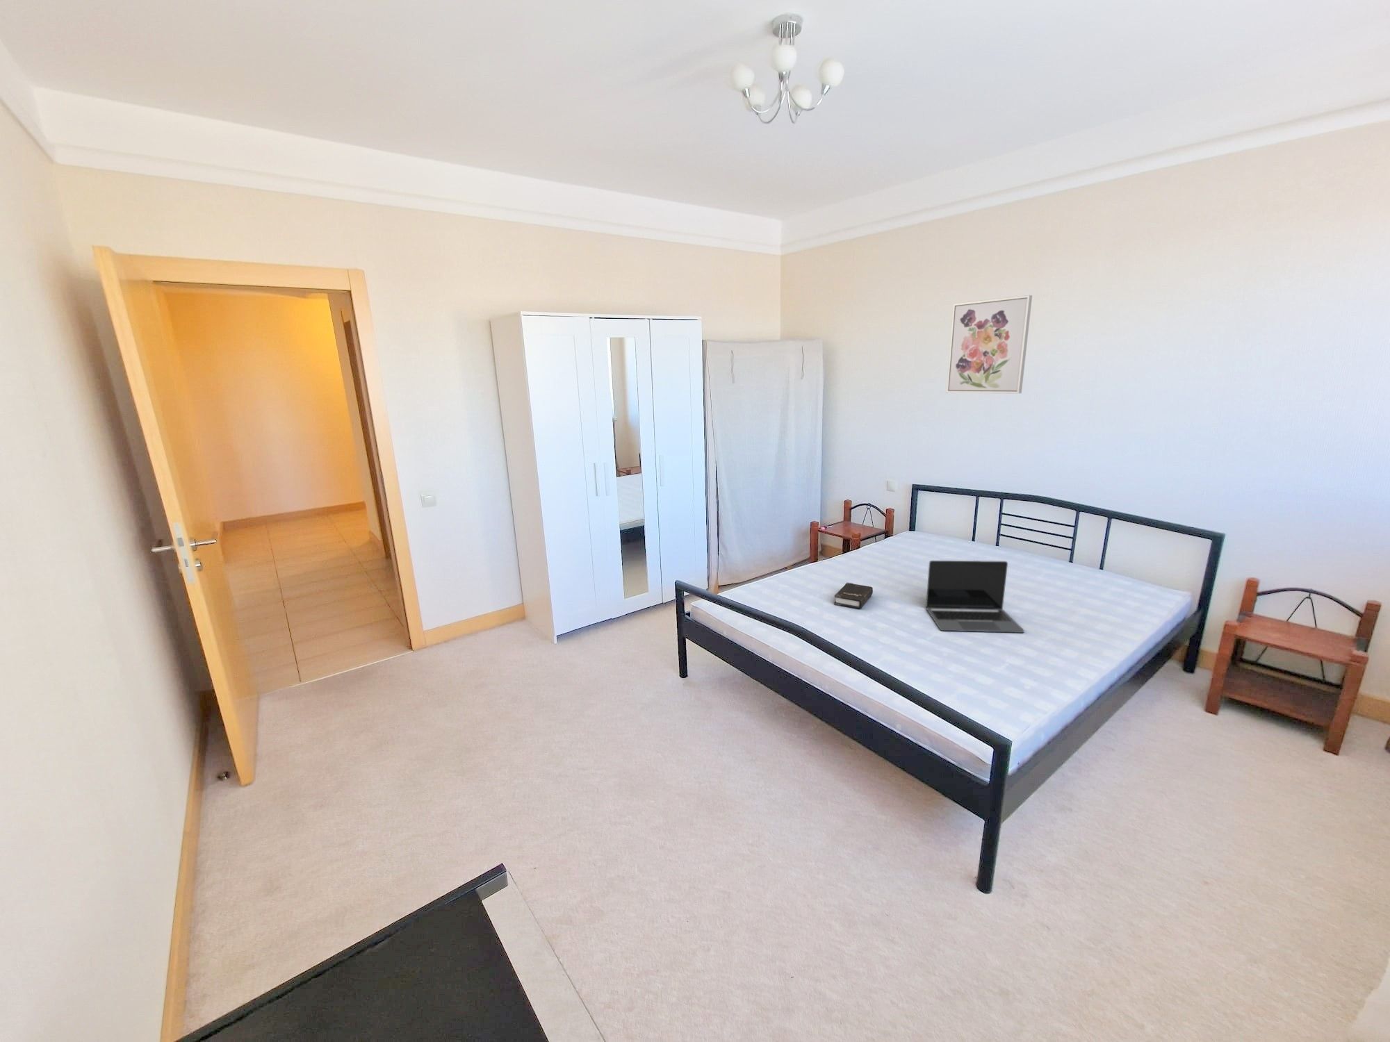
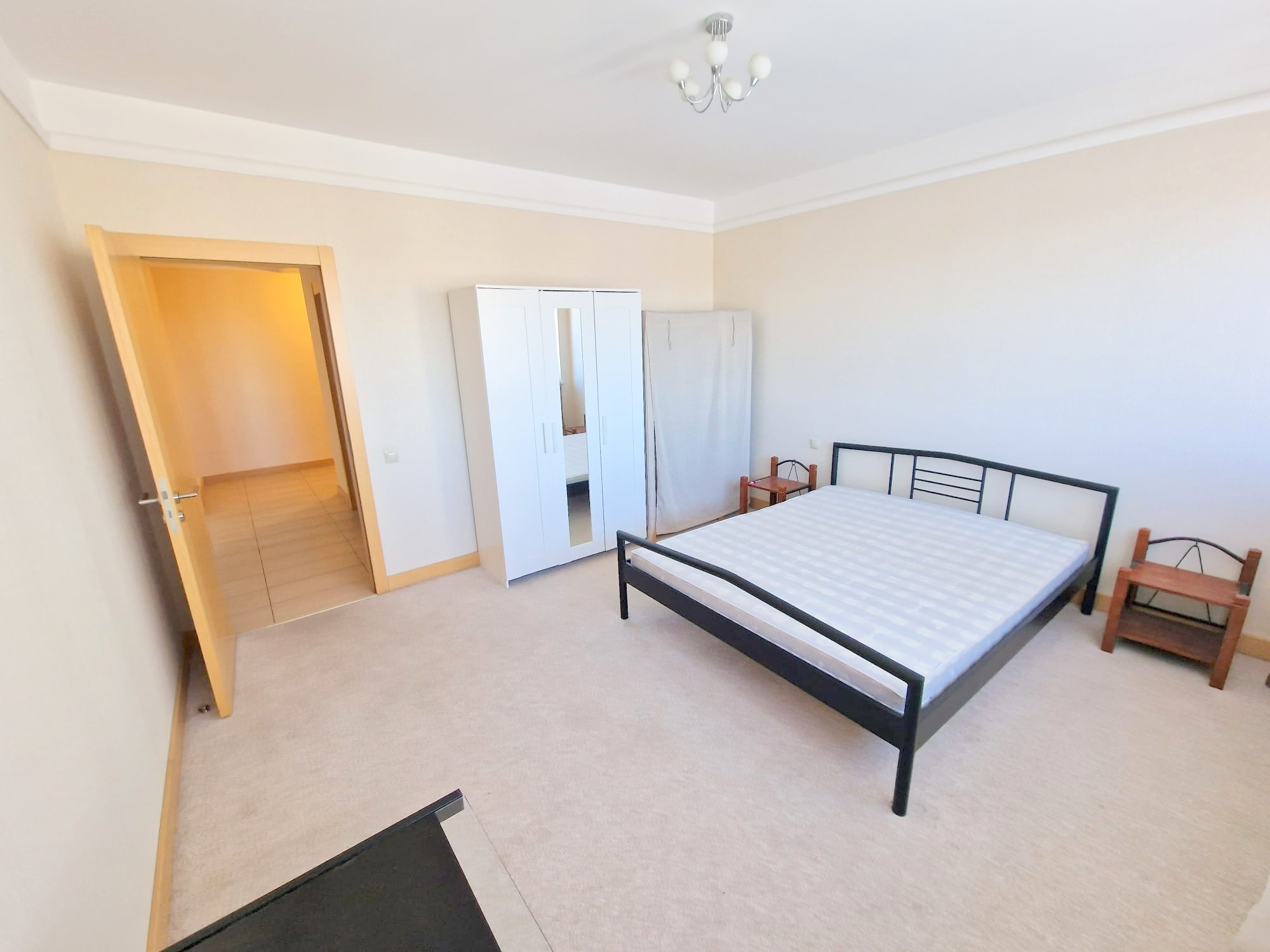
- wall art (986, 347)
- laptop (974, 595)
- hardback book (854, 595)
